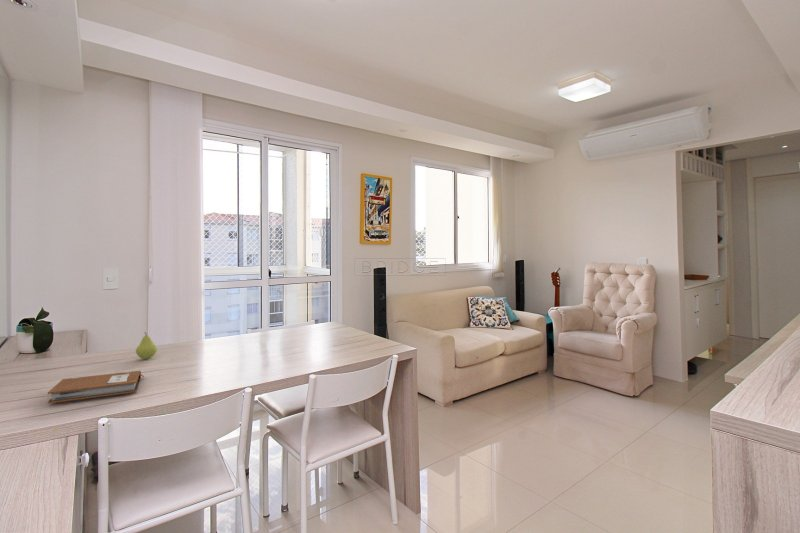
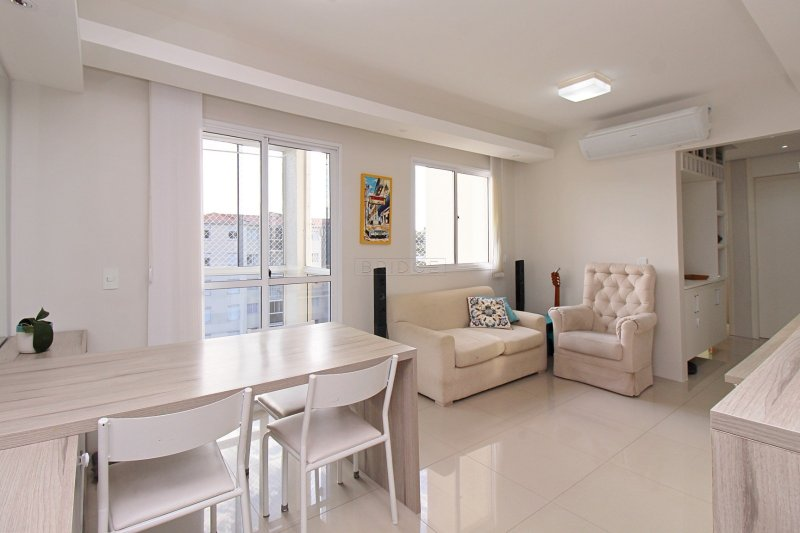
- fruit (146, 345)
- notebook (101, 384)
